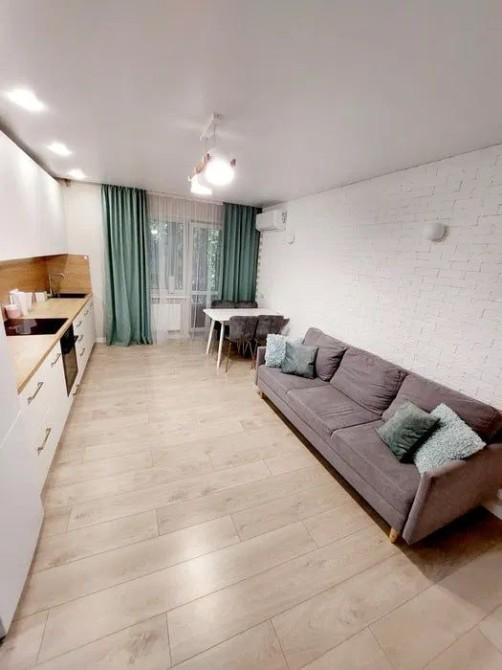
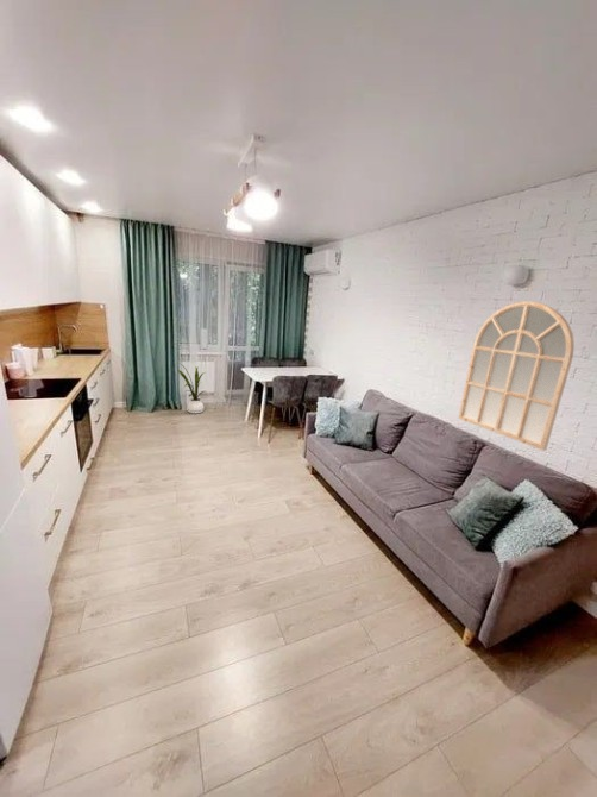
+ mirror (511, 370)
+ house plant (193, 387)
